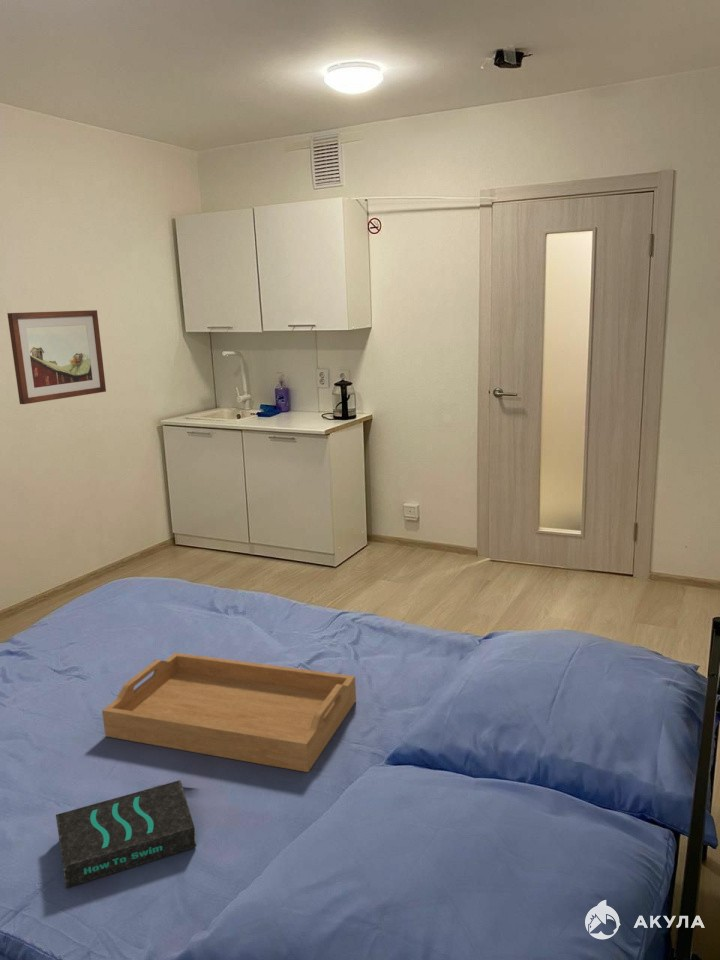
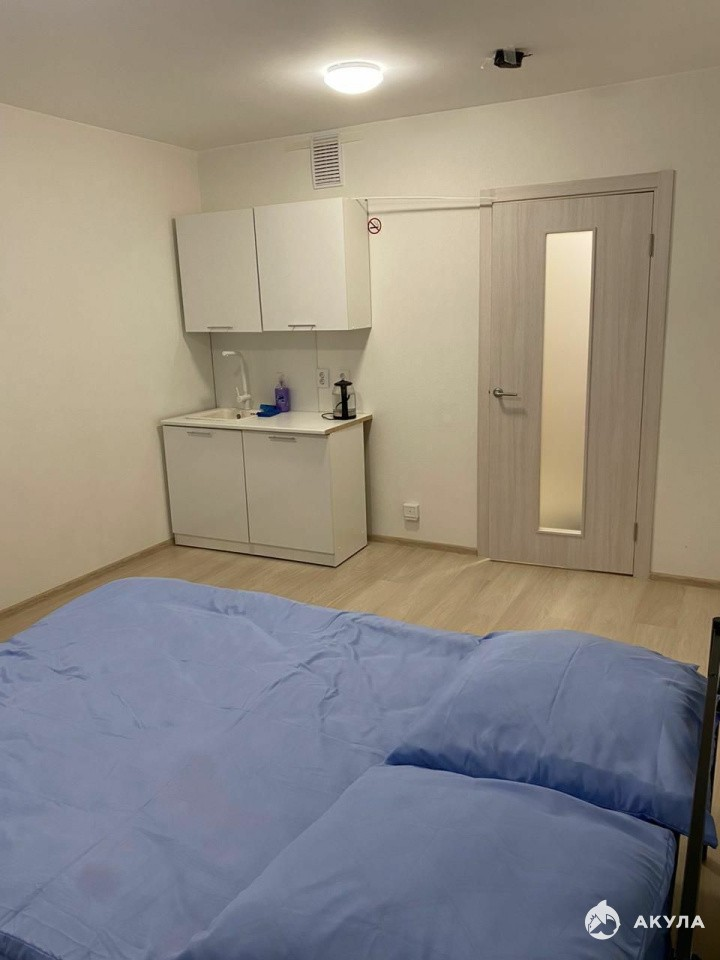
- serving tray (233, 701)
- book (126, 830)
- wall art (60, 355)
